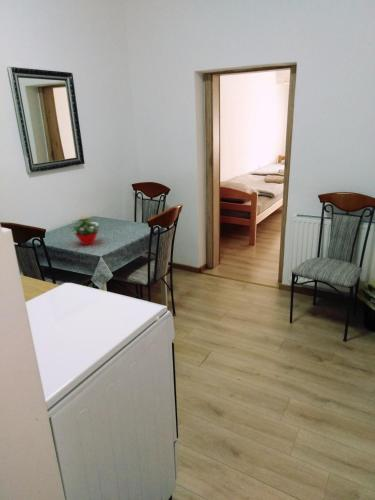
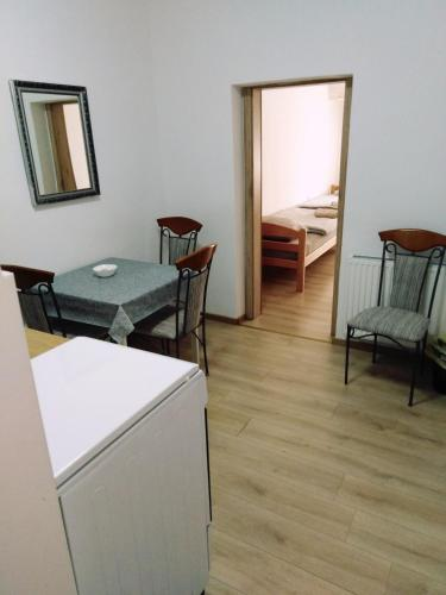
- potted flower (85, 229)
